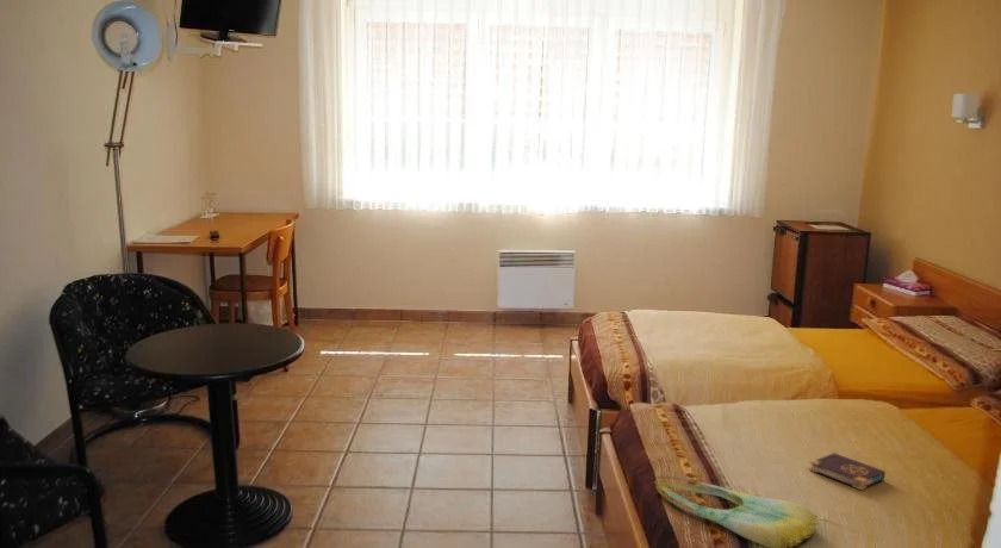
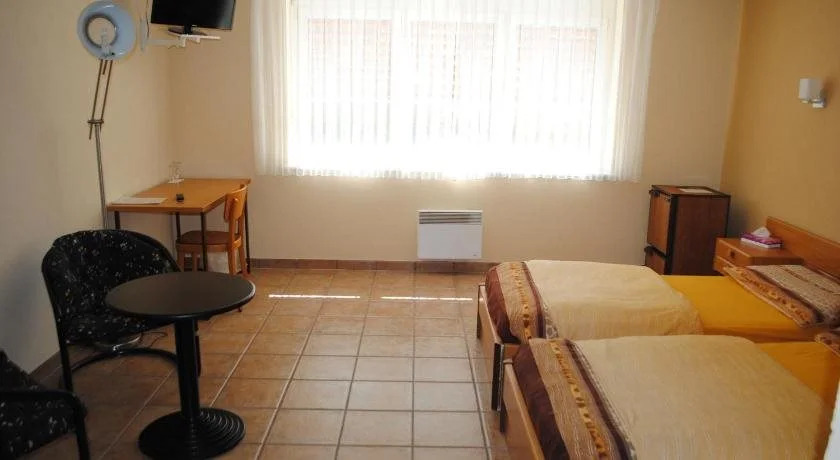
- tote bag (729, 509)
- book (846, 469)
